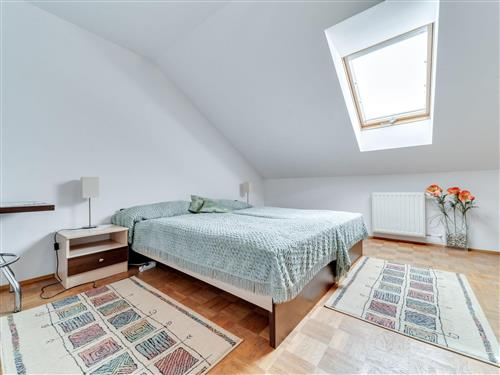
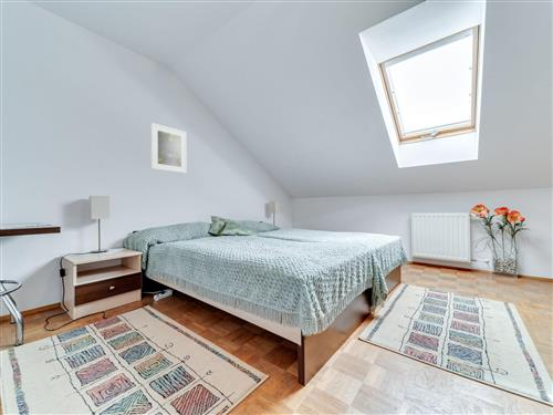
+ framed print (169, 149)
